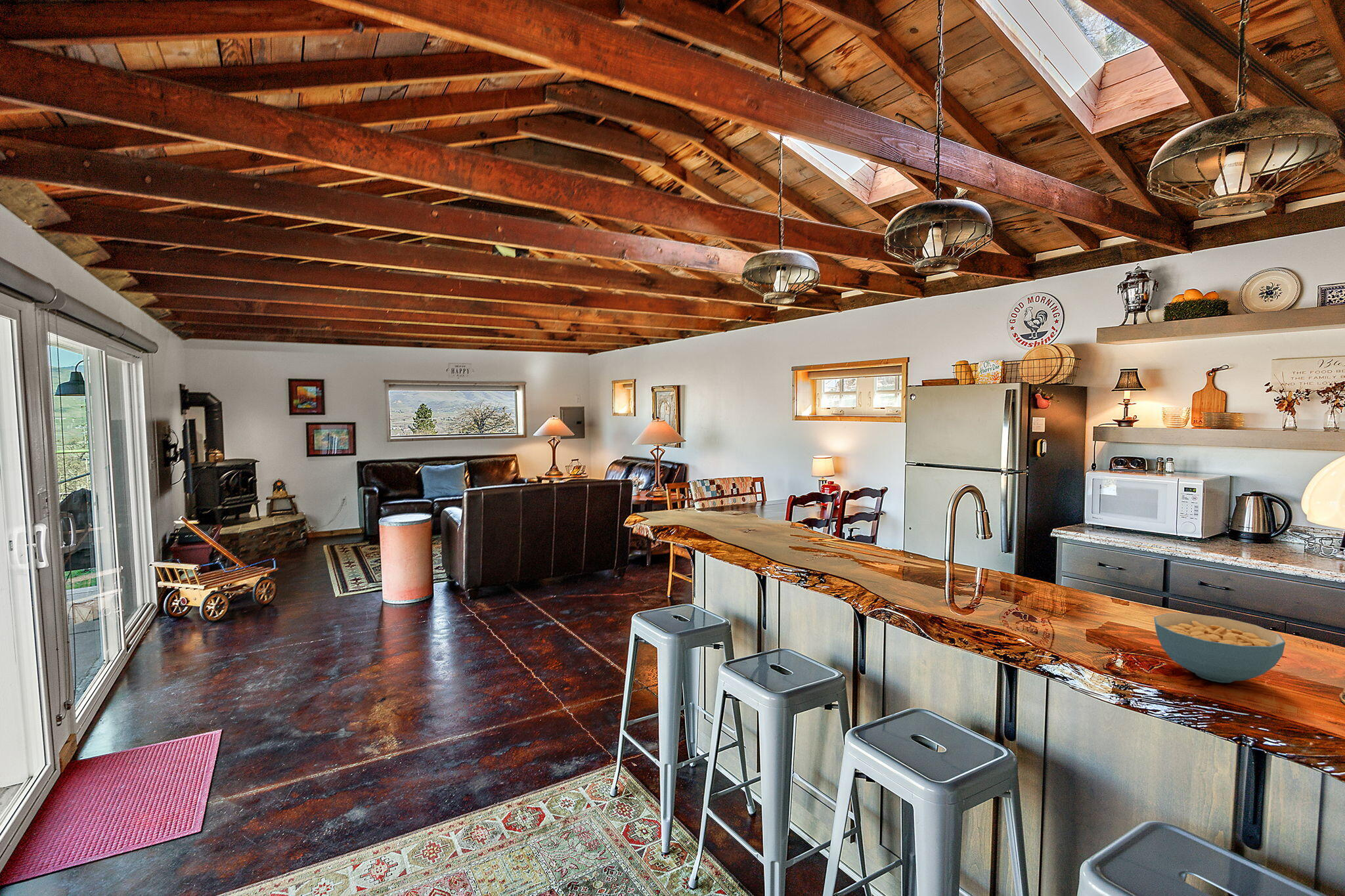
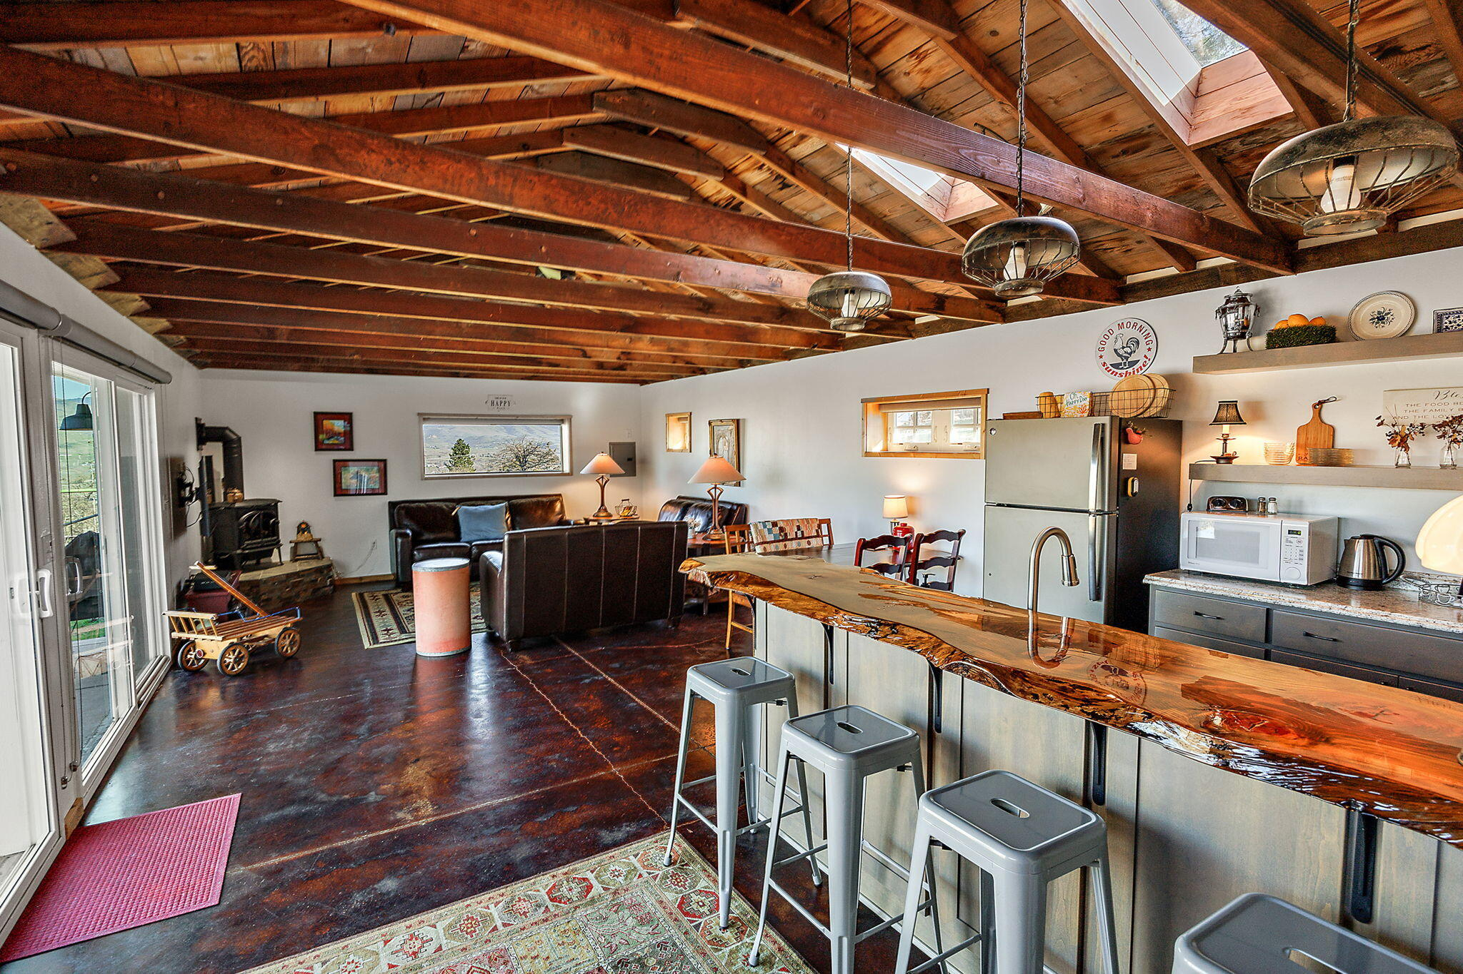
- cereal bowl (1214, 652)
